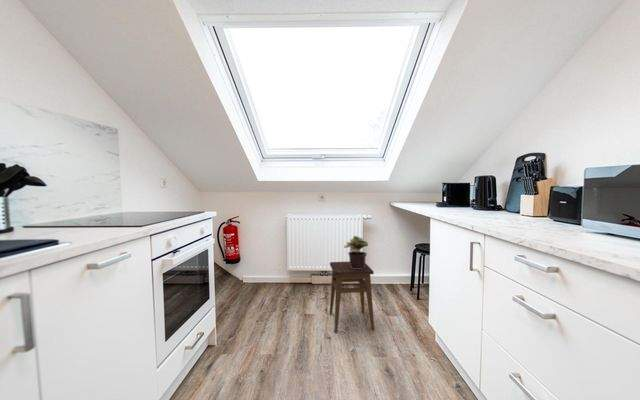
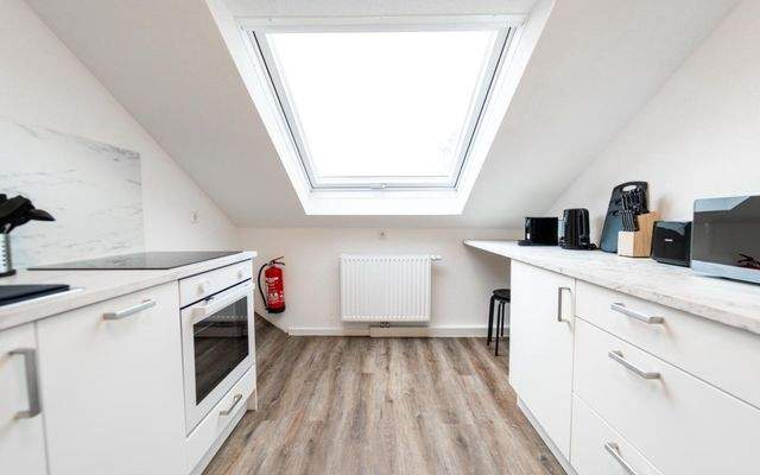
- stool (350, 292)
- potted plant (355, 251)
